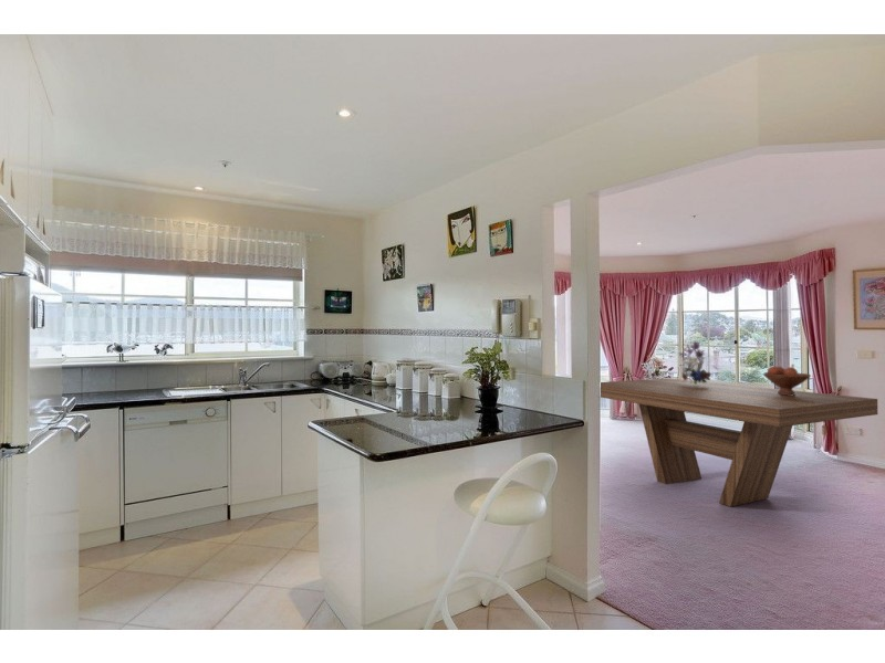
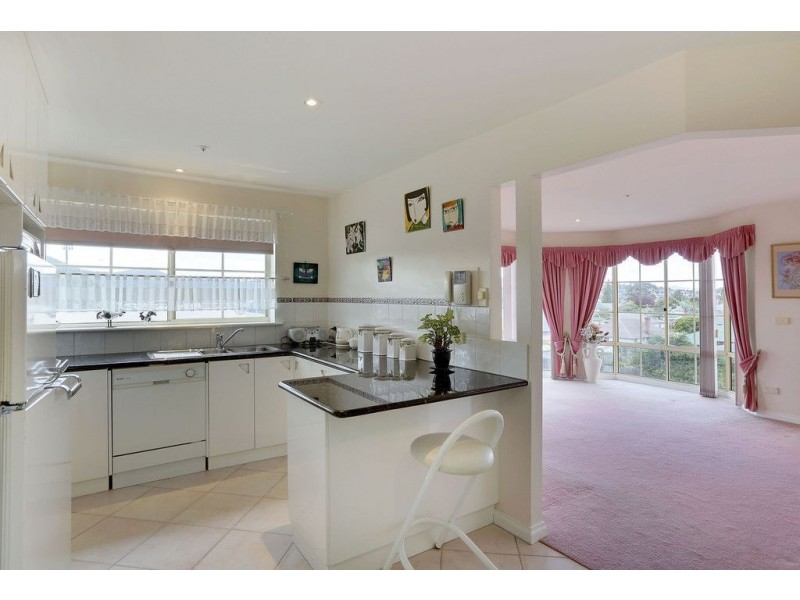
- bouquet (697, 357)
- dining table (709, 439)
- fruit bowl (785, 379)
